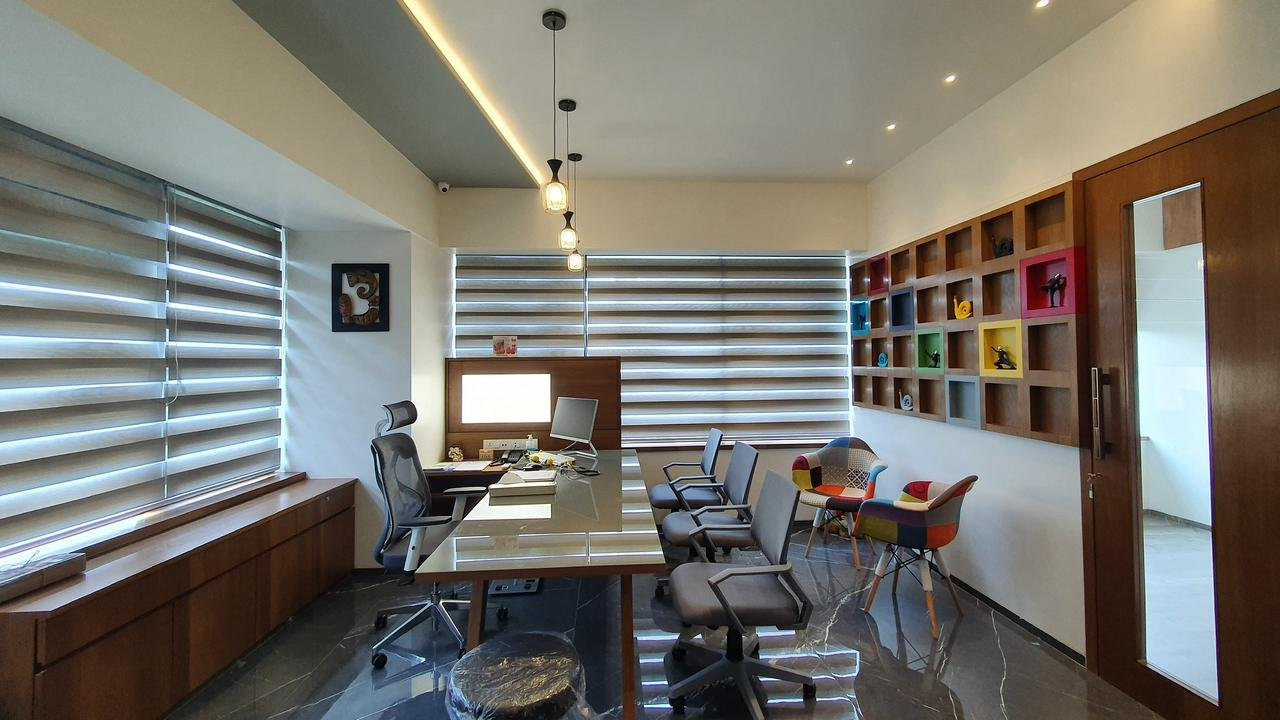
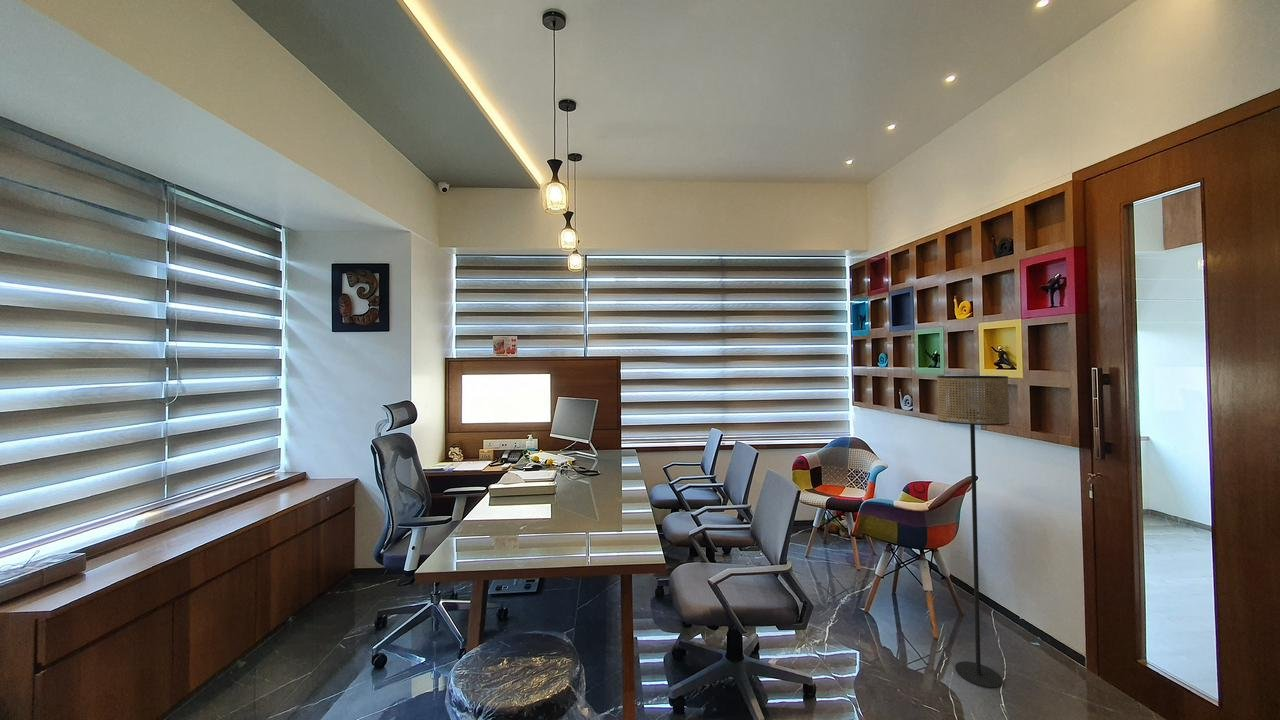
+ floor lamp (974, 524)
